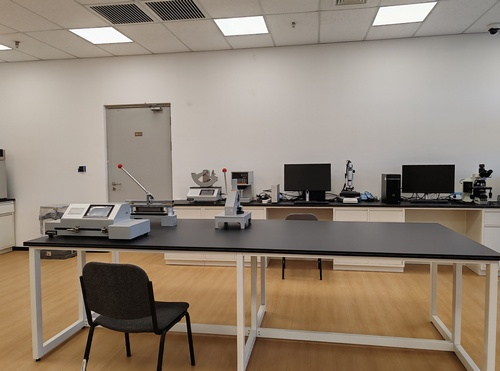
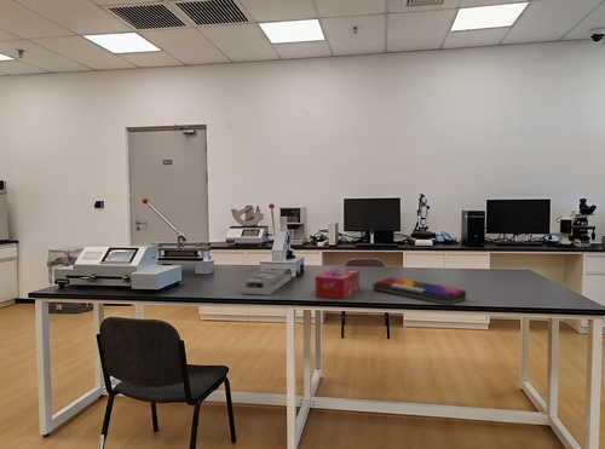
+ tissue box (338, 282)
+ computer keyboard (416, 289)
+ desk organizer (267, 278)
